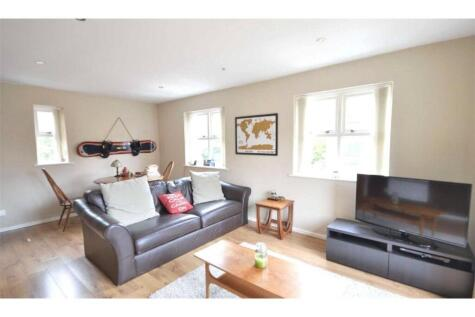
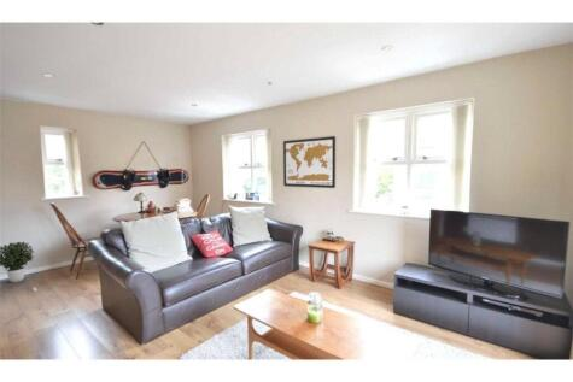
+ potted plant (16, 260)
